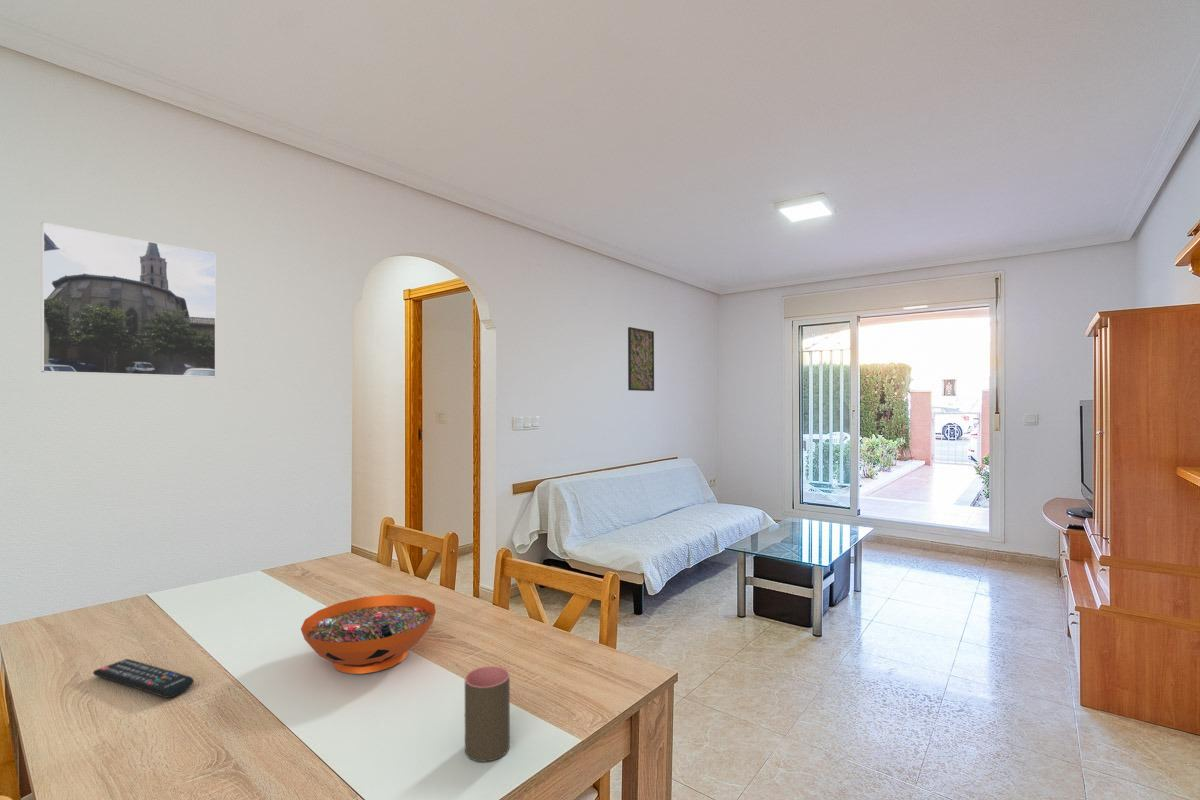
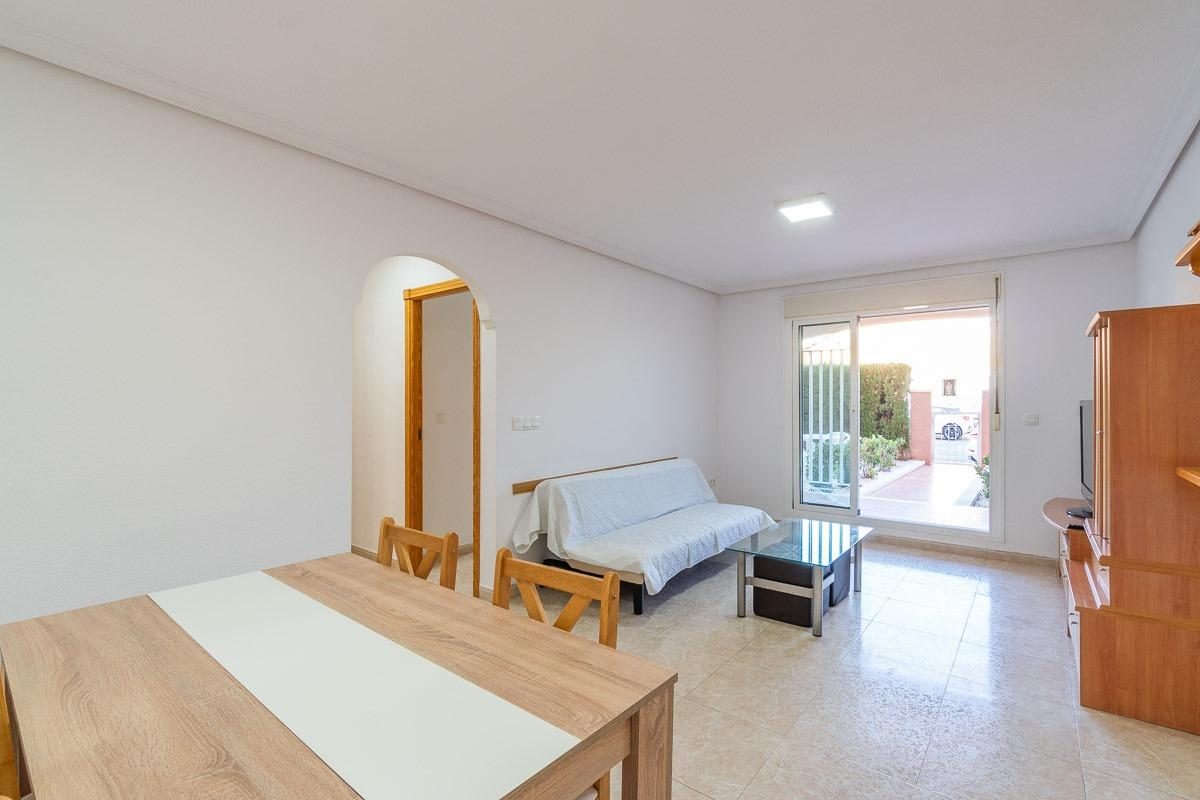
- remote control (142, 678)
- cup (487, 712)
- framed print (641, 360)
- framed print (136, 307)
- decorative bowl (371, 636)
